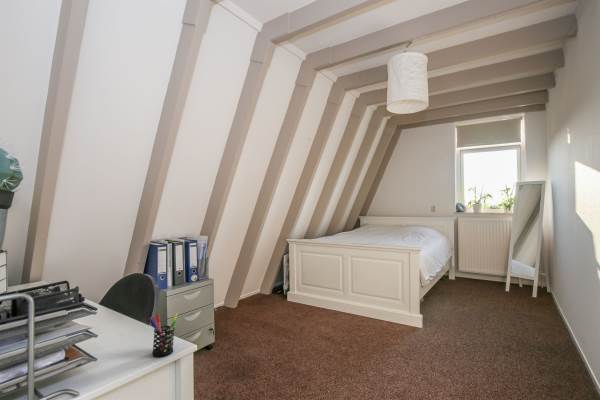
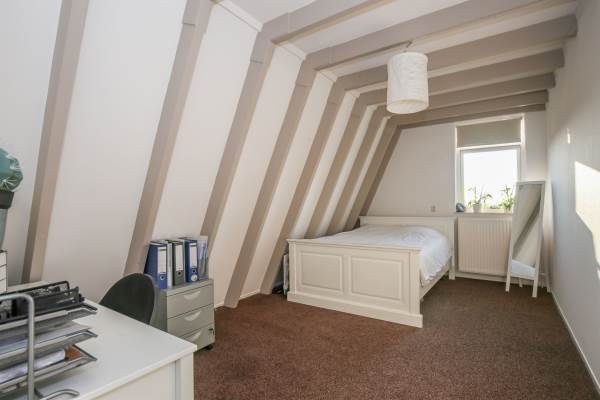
- pen holder (165, 332)
